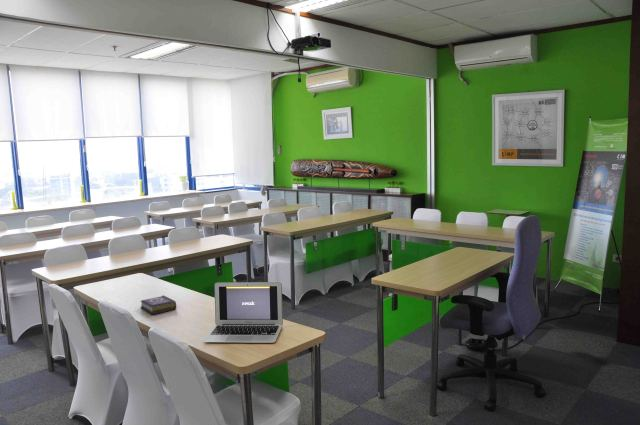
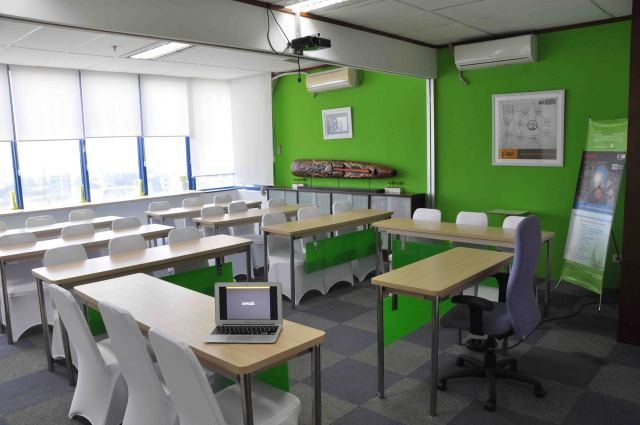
- book (158, 304)
